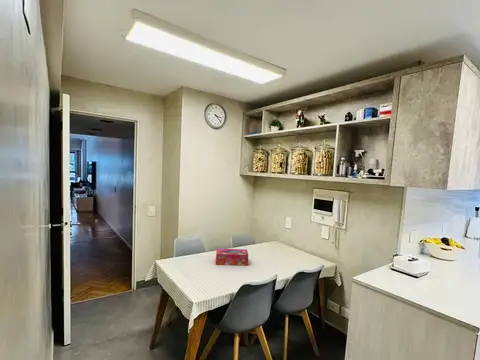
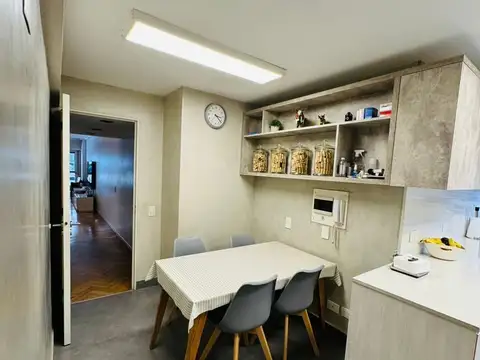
- tissue box (231, 256)
